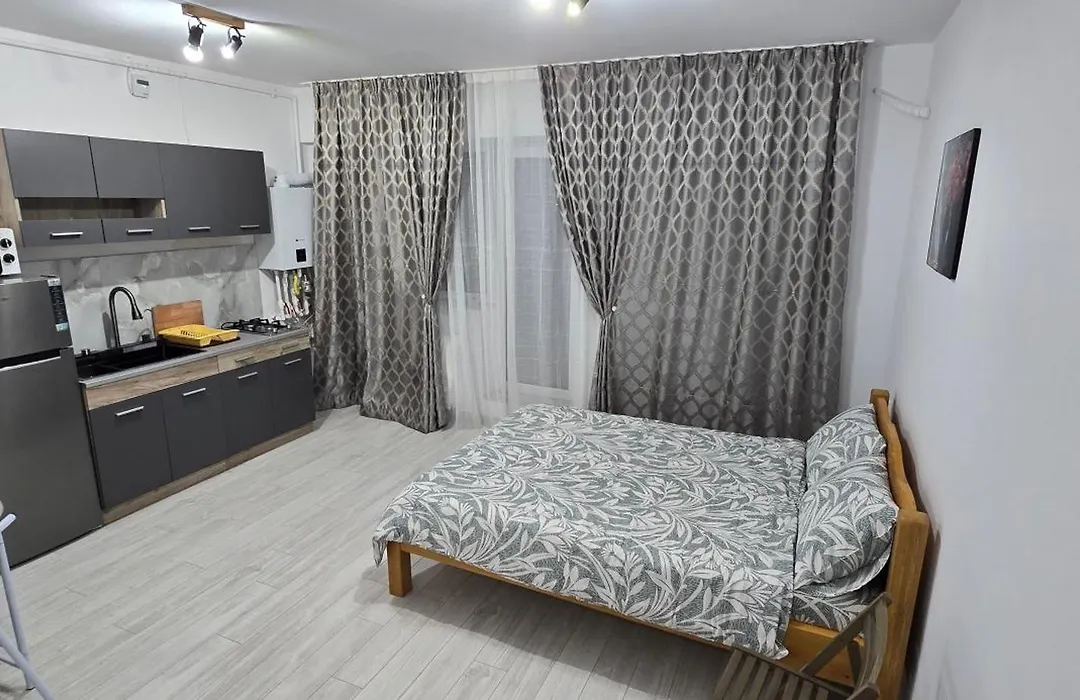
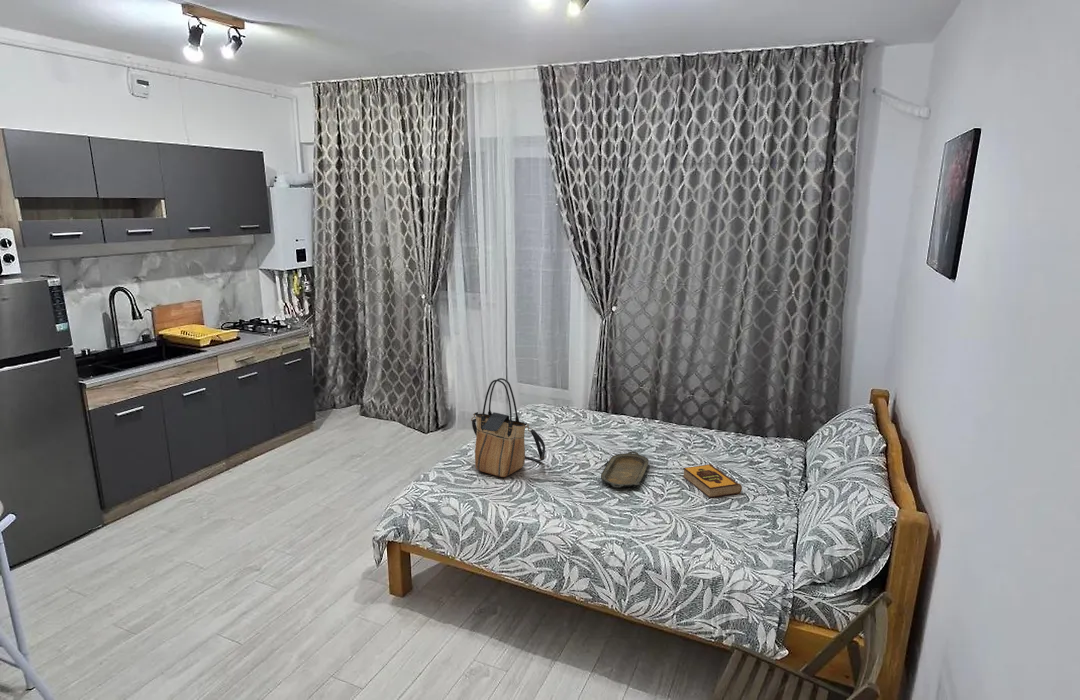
+ hardback book (711, 479)
+ serving tray (625, 470)
+ tote bag (509, 422)
